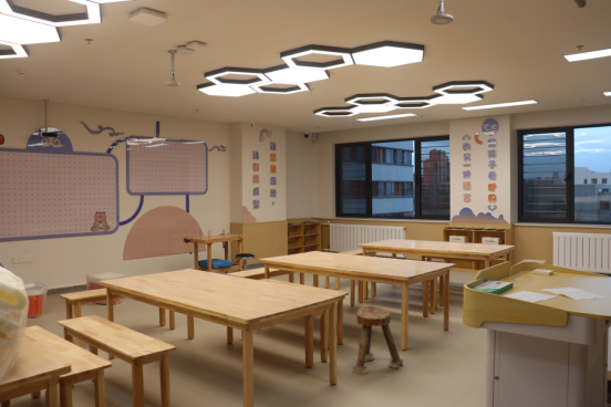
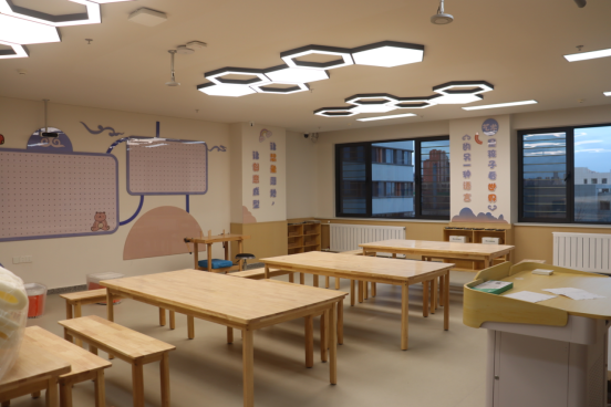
- stool (370, 338)
